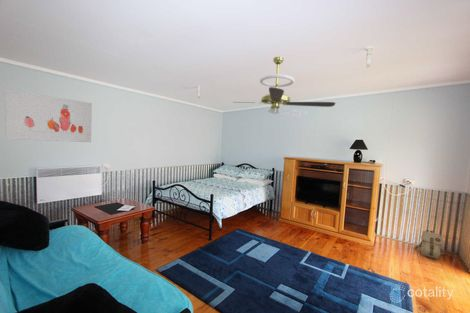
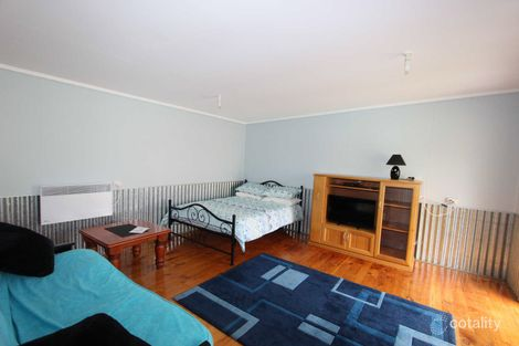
- ceiling fan (276, 88)
- backpack (430, 242)
- wall art (53, 119)
